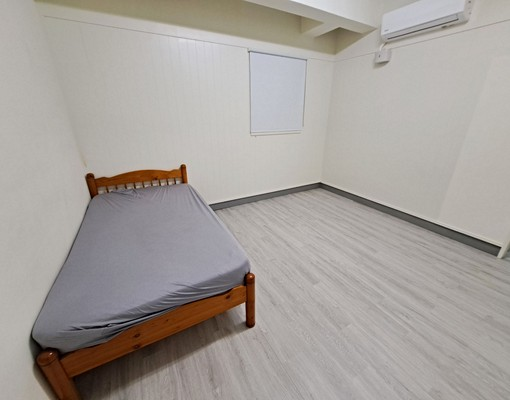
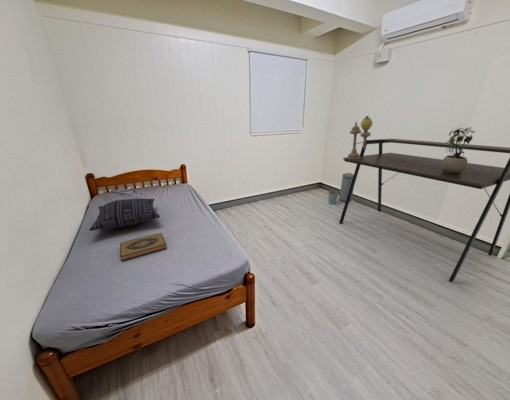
+ desk (419, 176)
+ hardback book (143, 245)
+ pillow (127, 211)
+ potted plant (455, 149)
+ trash can (341, 188)
+ table lamp (361, 136)
